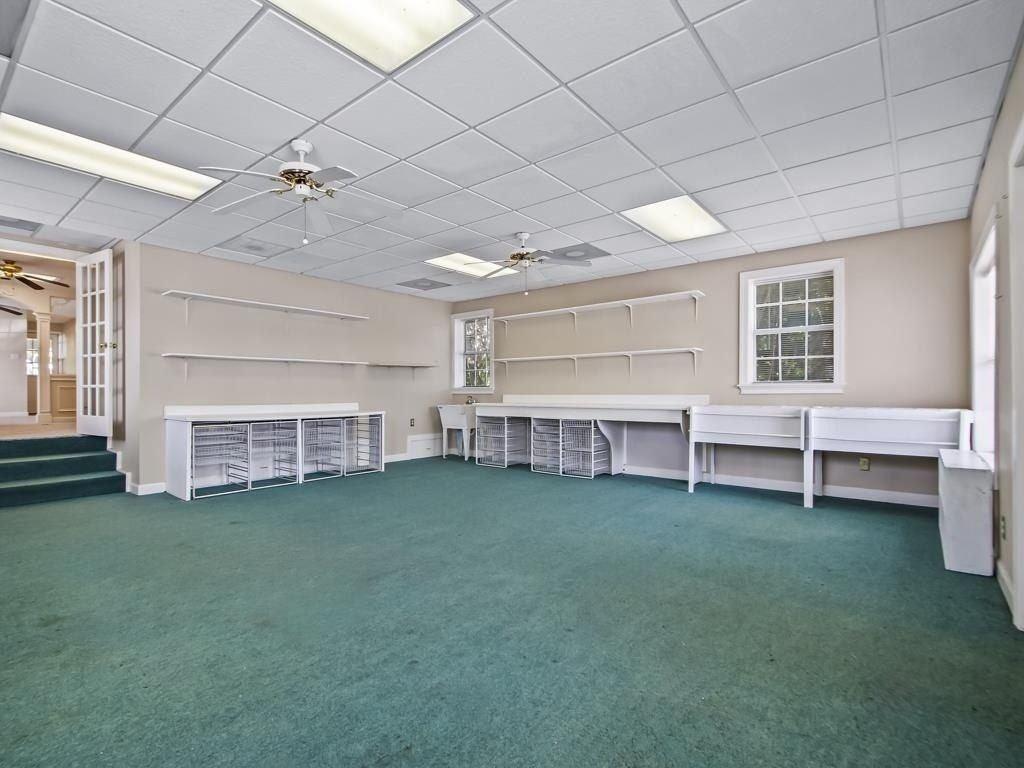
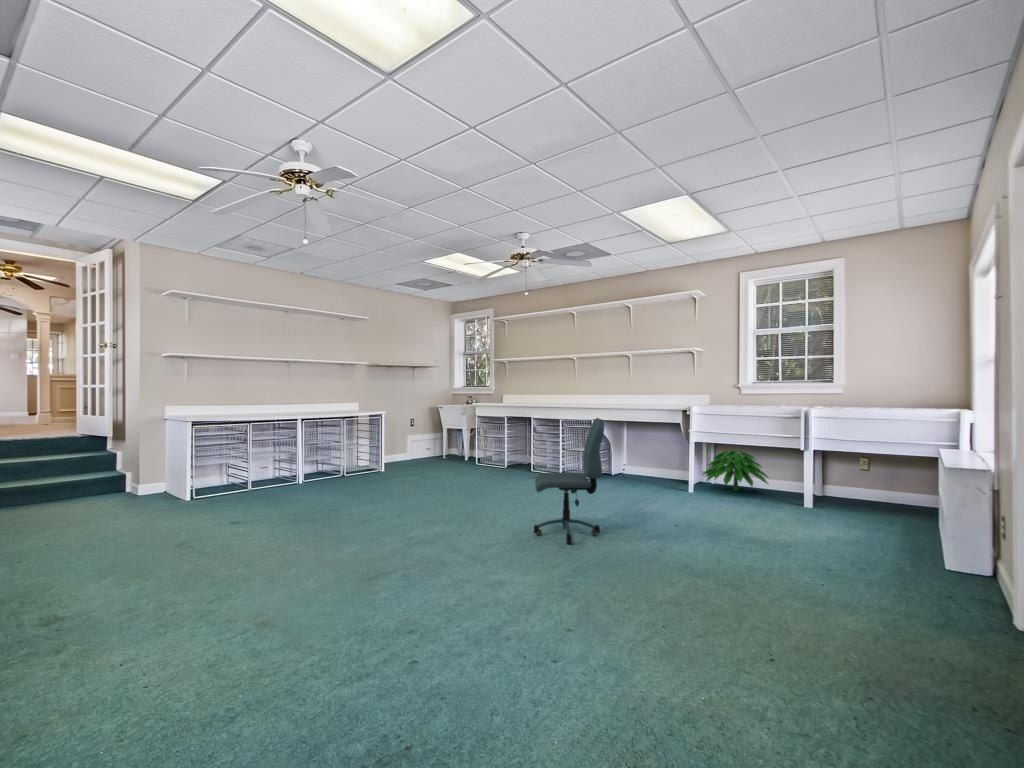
+ indoor plant (735, 468)
+ office chair (568, 476)
